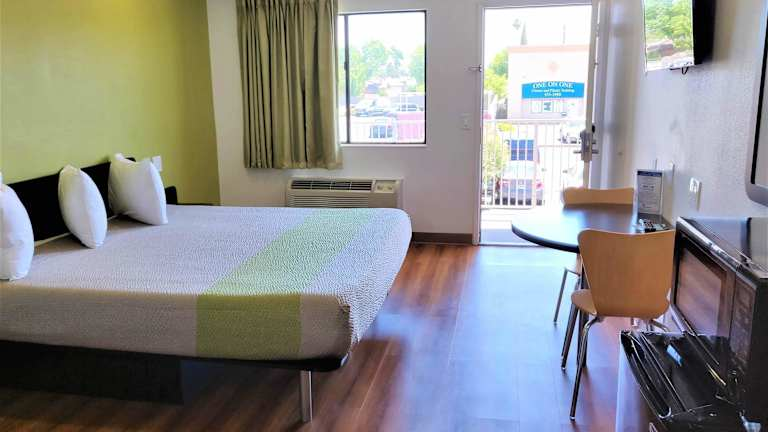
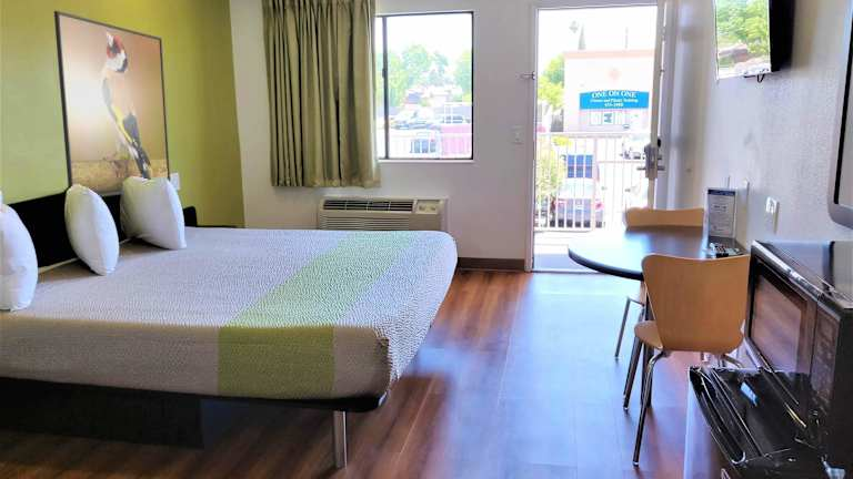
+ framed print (120, 111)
